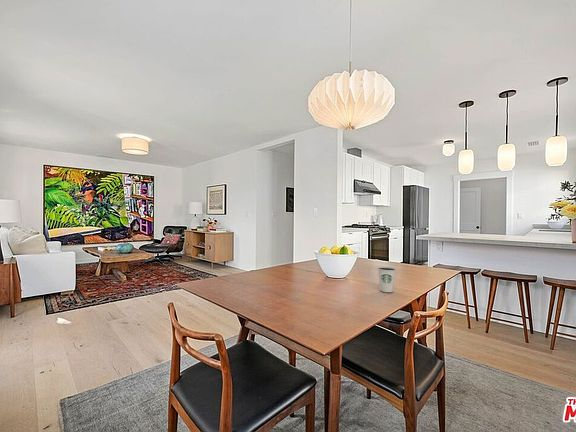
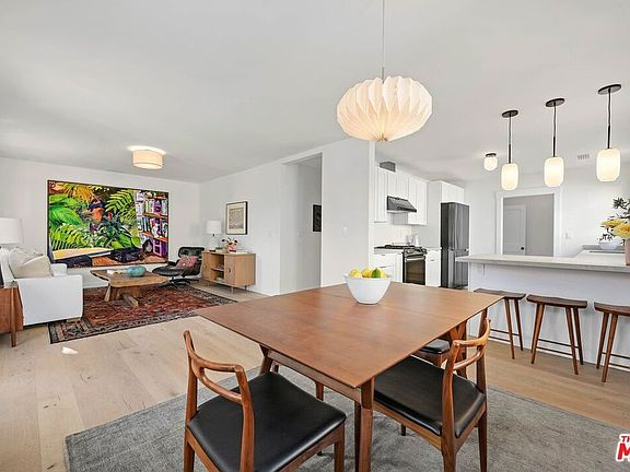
- dixie cup (386, 279)
